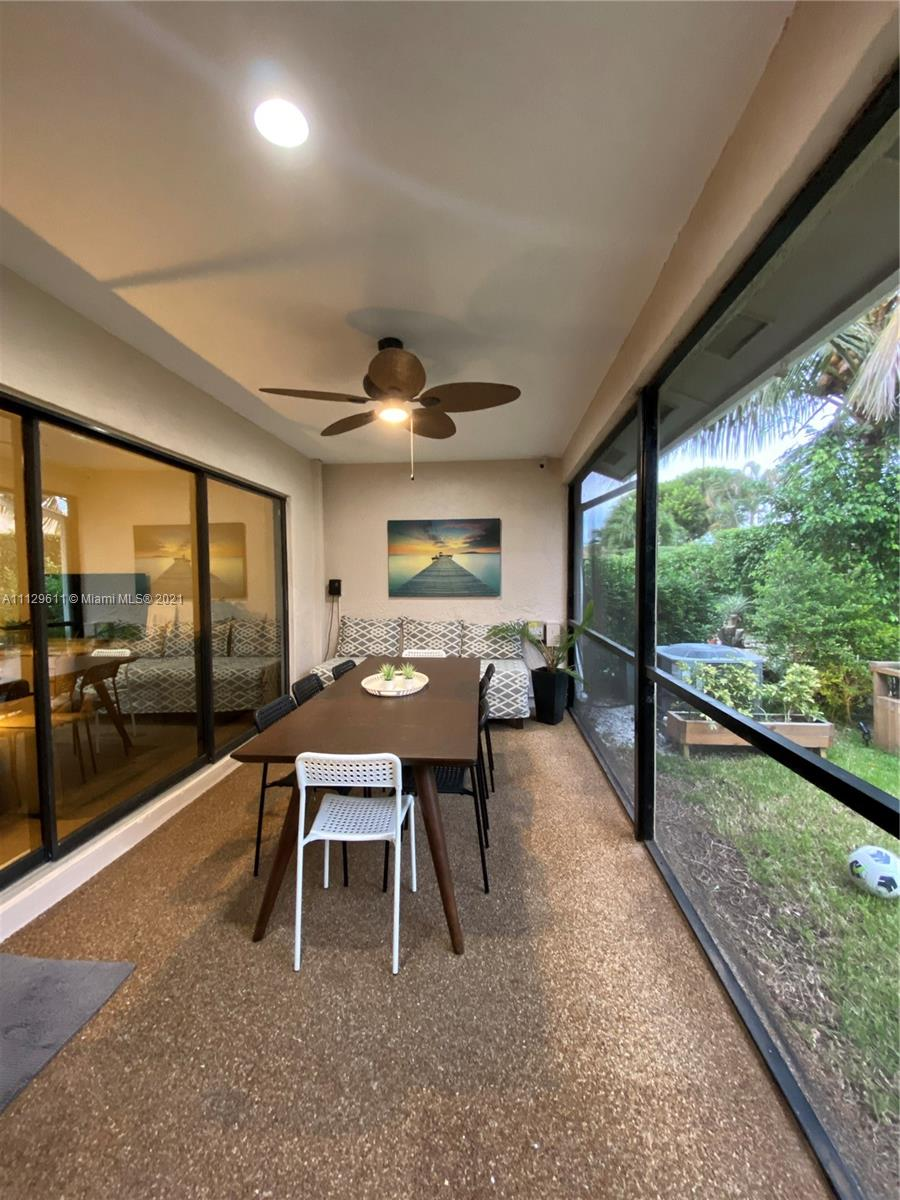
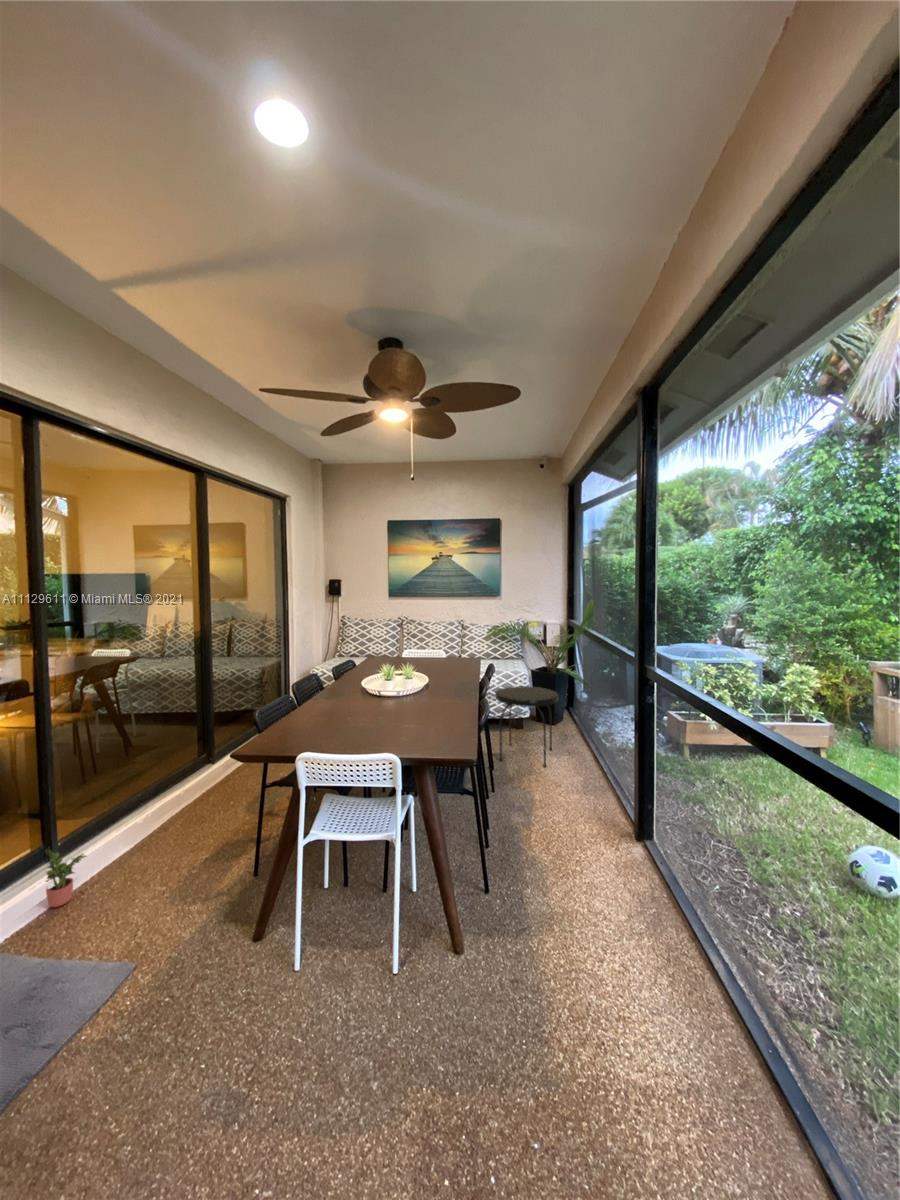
+ potted plant (71, 870)
+ side table (510, 724)
